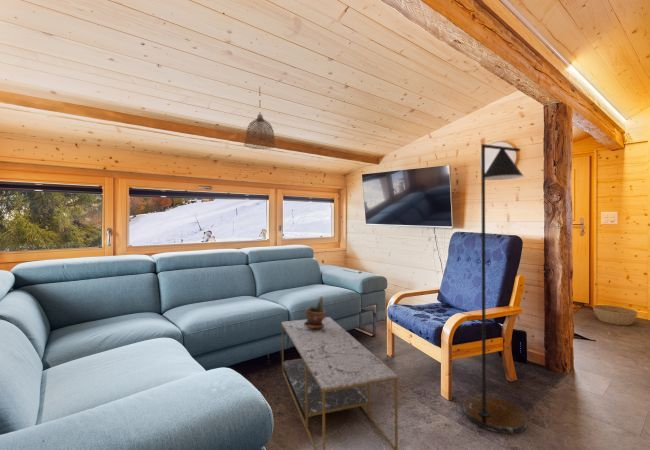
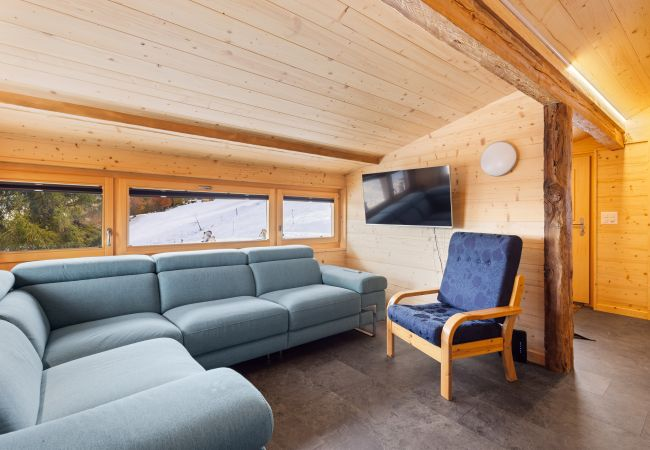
- basket (614, 315)
- pendant lamp (259, 116)
- floor lamp (484, 280)
- coffee table (327, 373)
- potted plant (314, 311)
